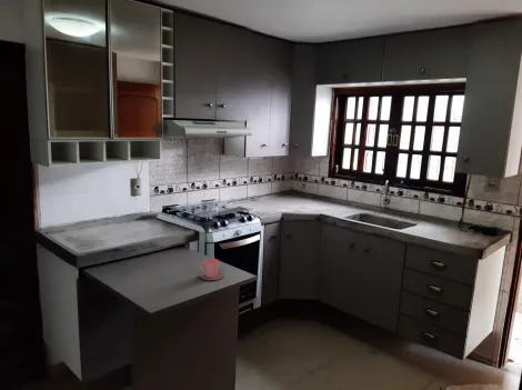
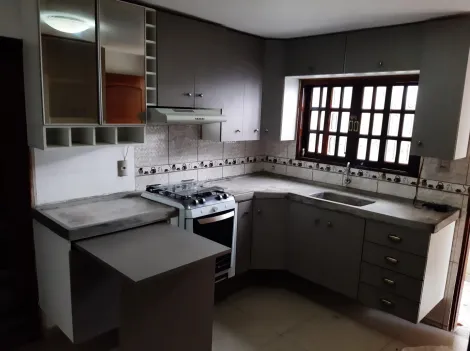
- cup (211, 268)
